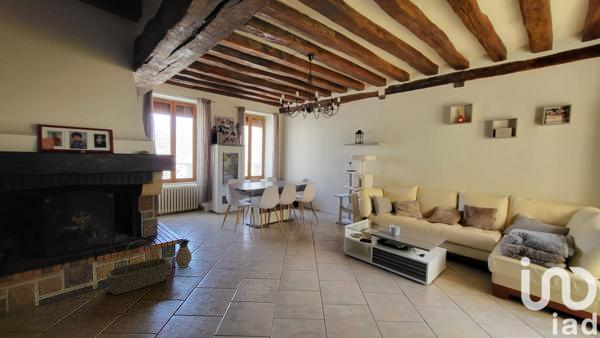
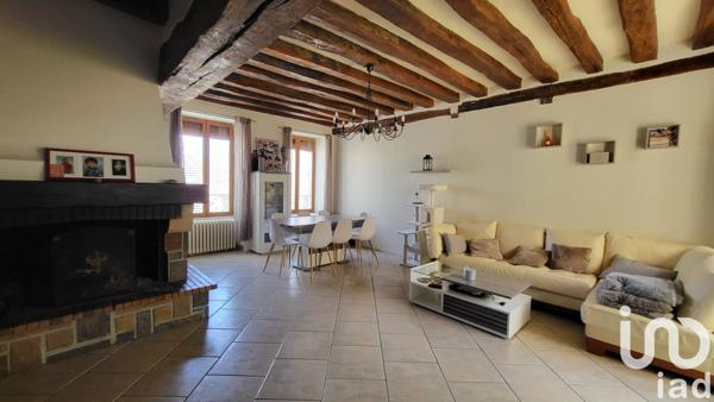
- basket (139, 263)
- ceramic jug (183, 252)
